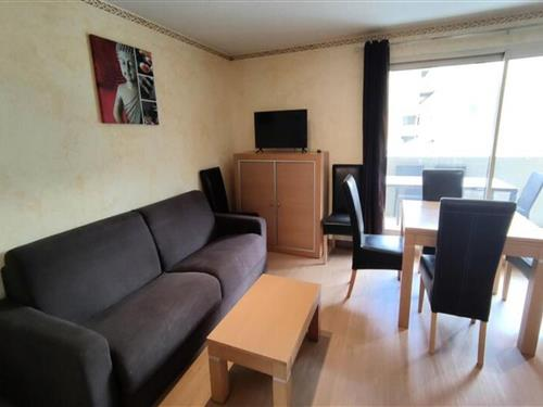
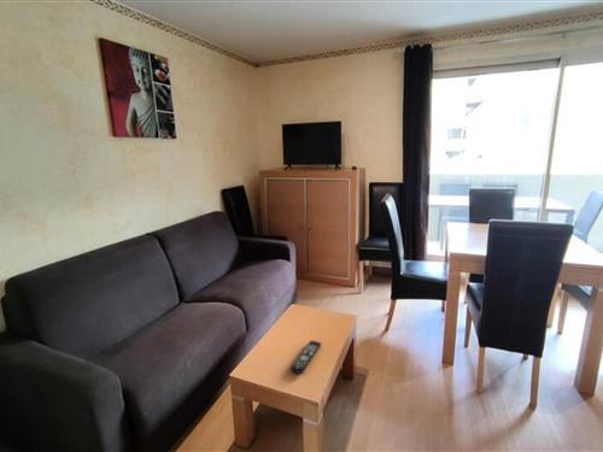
+ remote control (306, 356)
